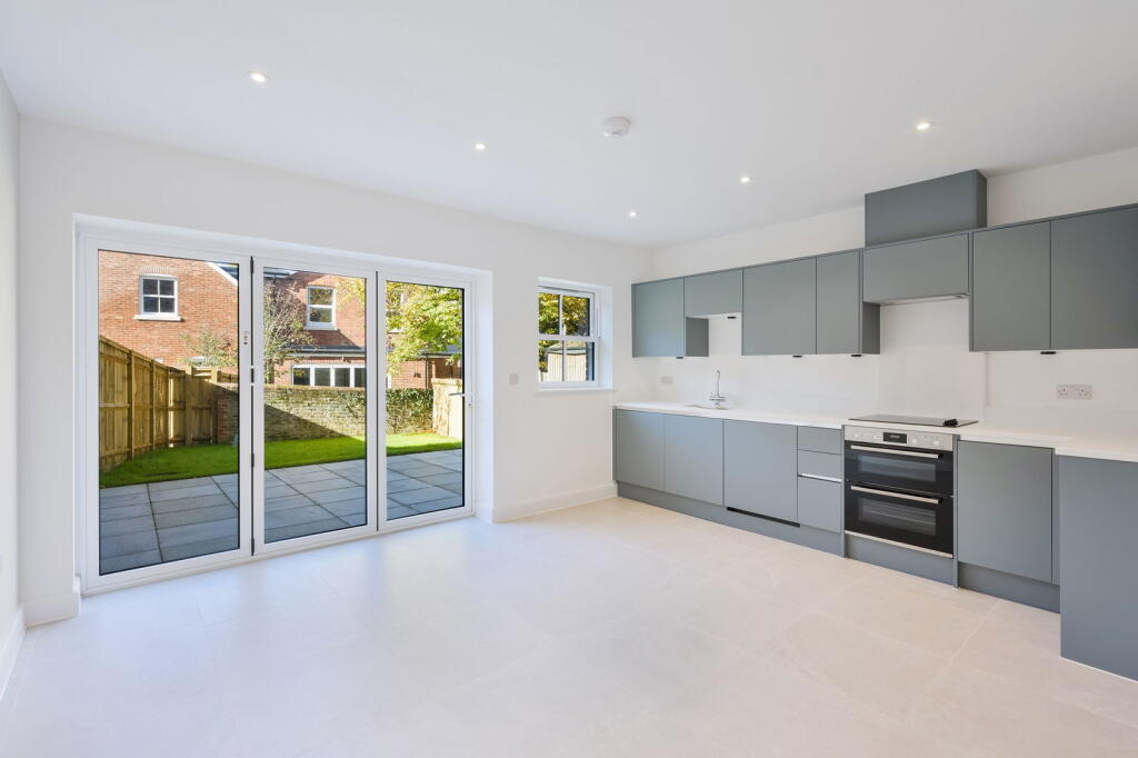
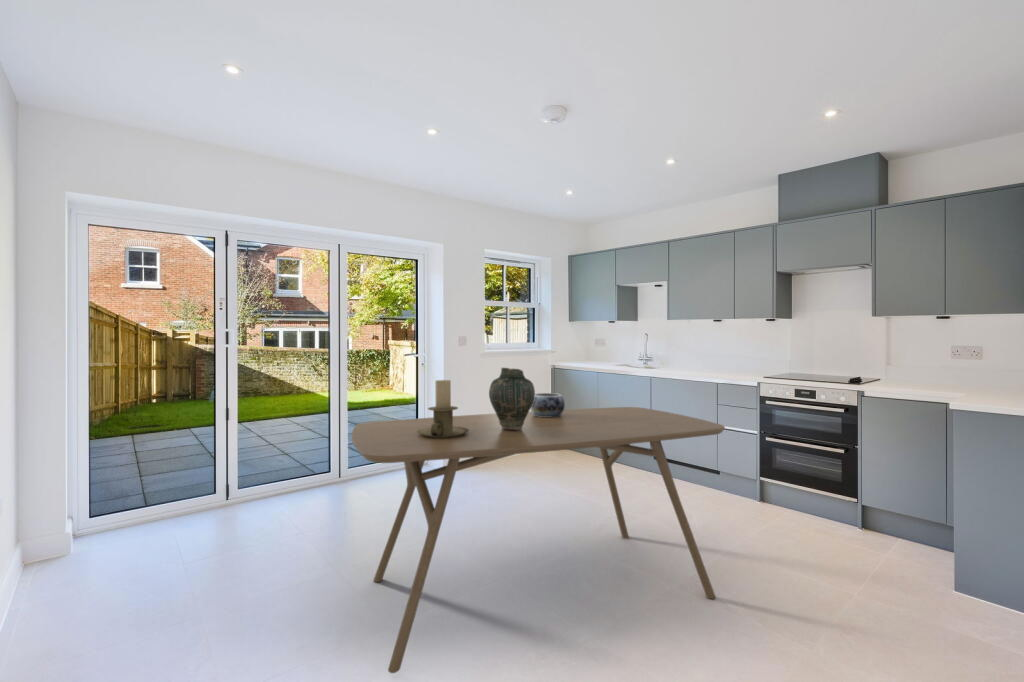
+ dining table (534, 452)
+ candle holder (443, 406)
+ decorative bowl (547, 404)
+ vase (511, 397)
